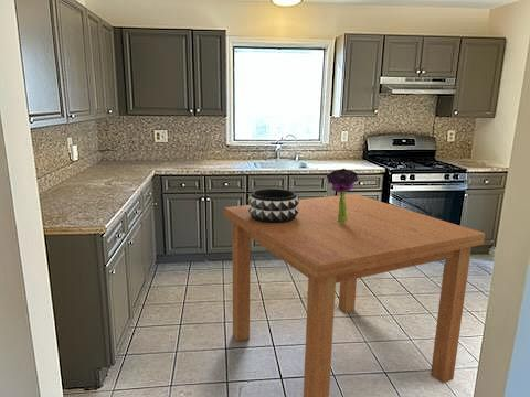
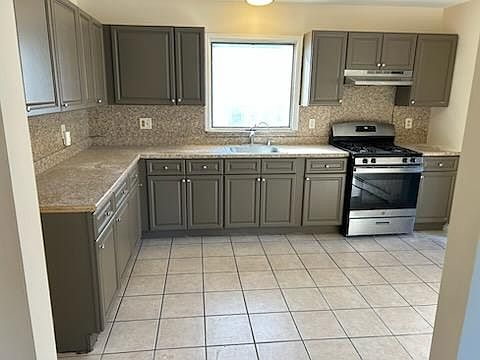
- dining table (339, 291)
- decorative bowl (273, 204)
- bouquet (341, 196)
